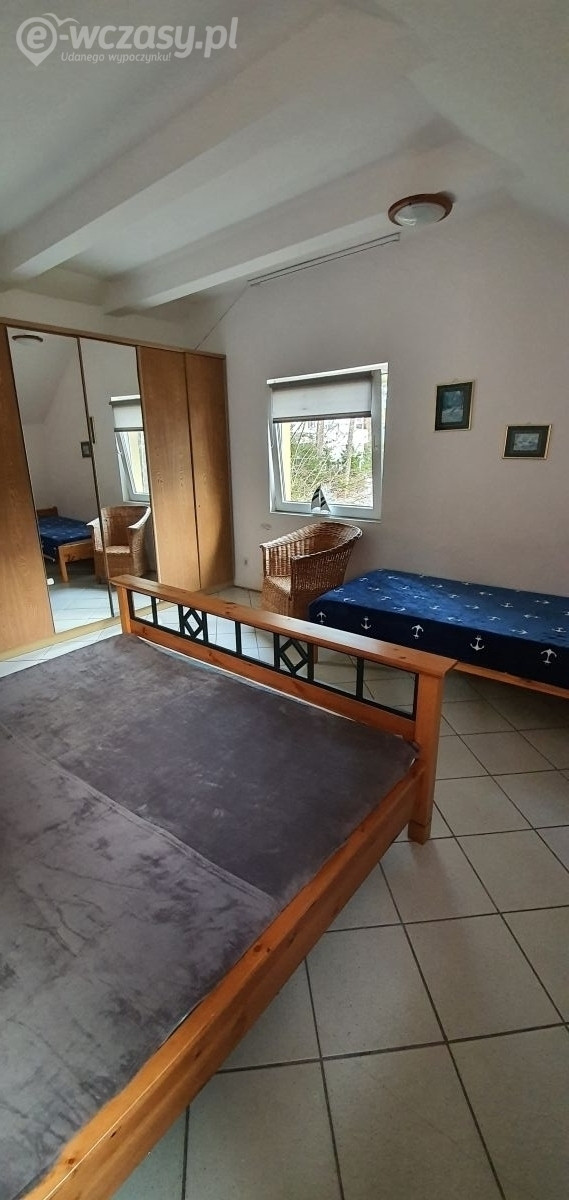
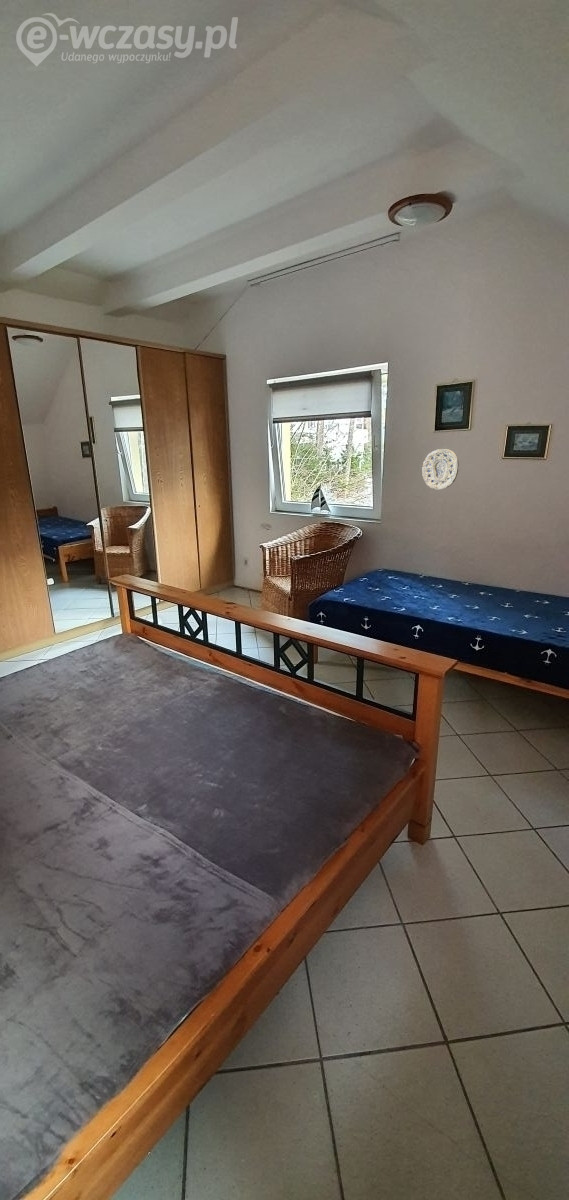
+ decorative plate (439, 469)
